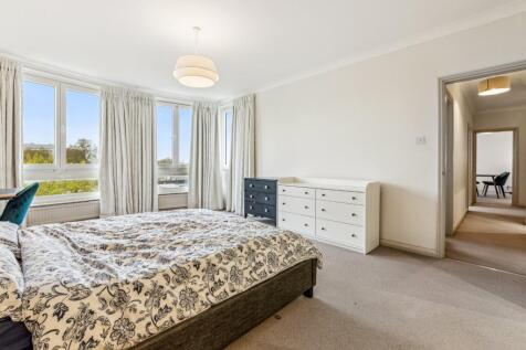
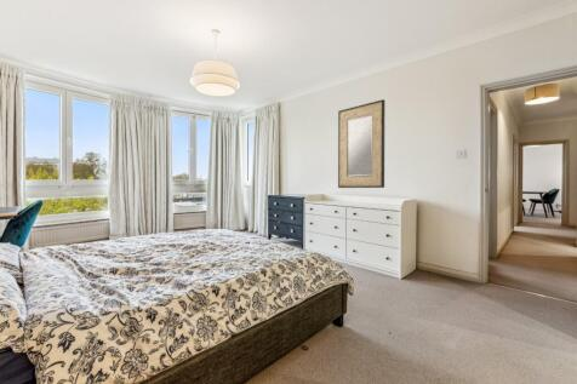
+ home mirror (359, 147)
